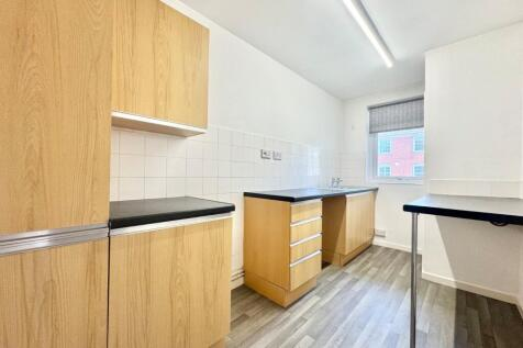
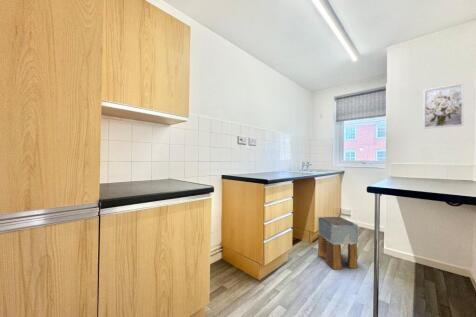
+ wall art (442, 107)
+ stool (336, 241)
